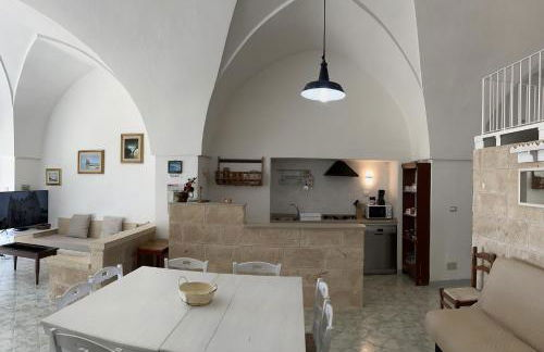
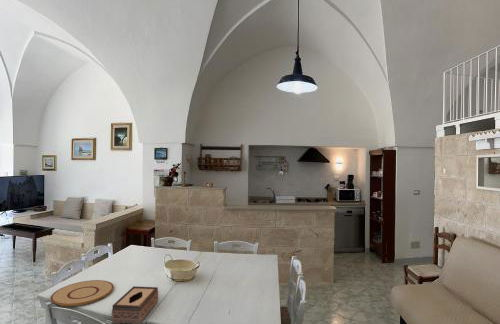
+ plate (83, 292)
+ tissue box (136, 304)
